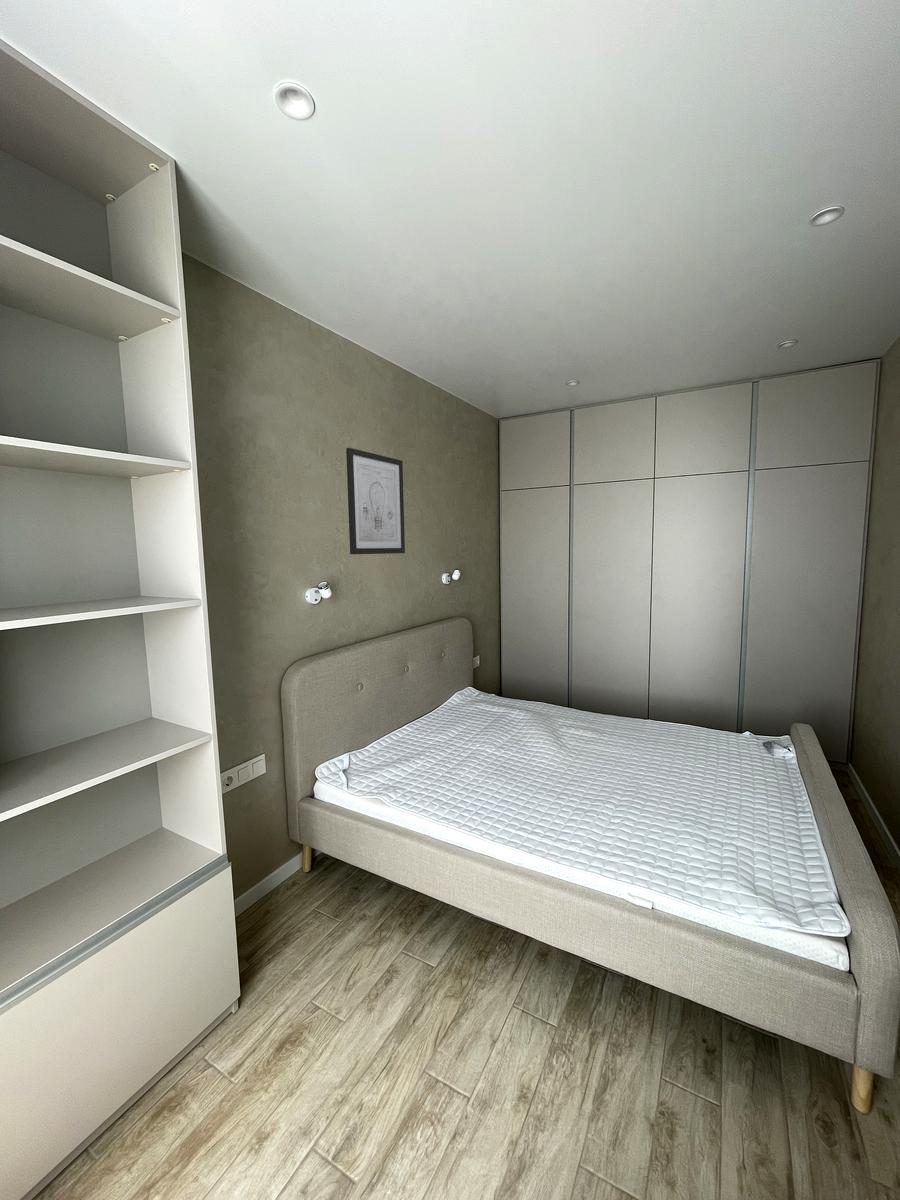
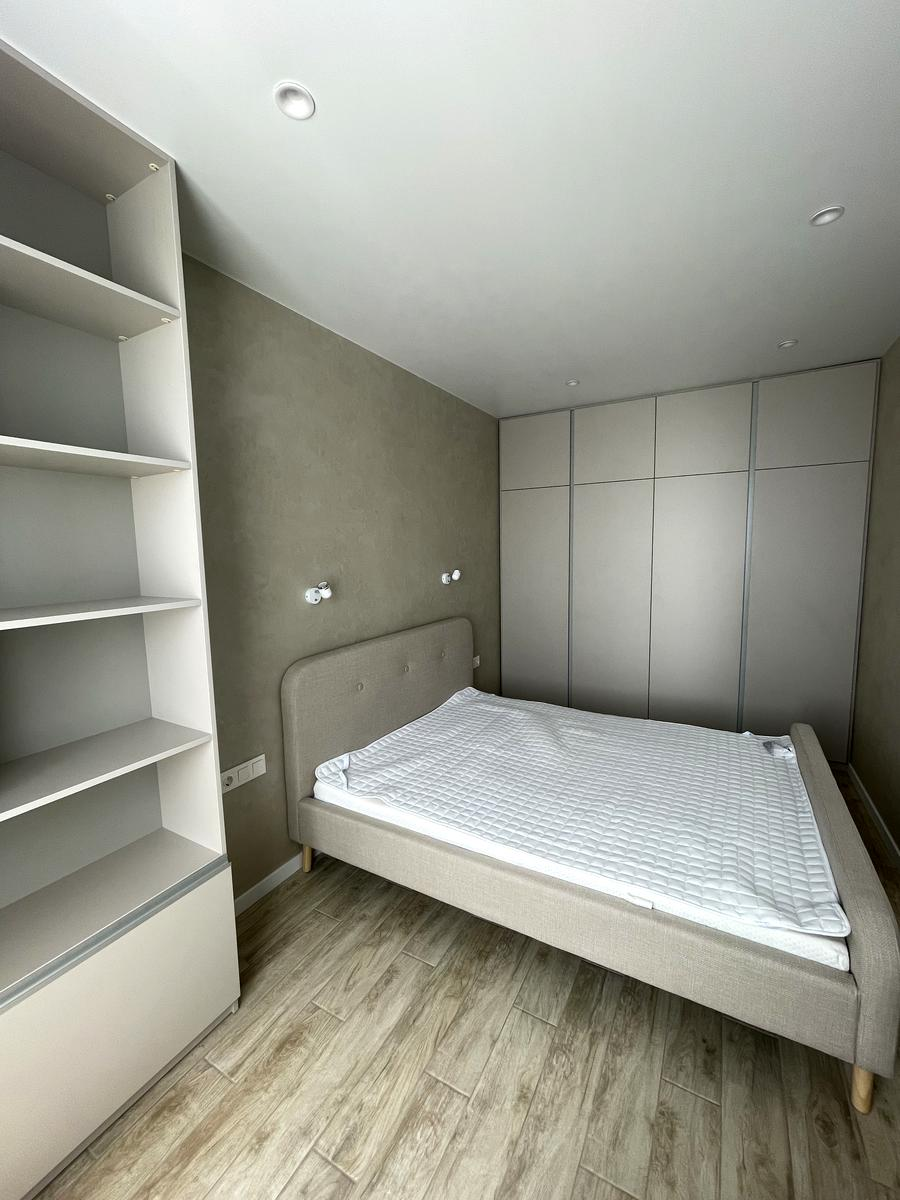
- wall art (377, 504)
